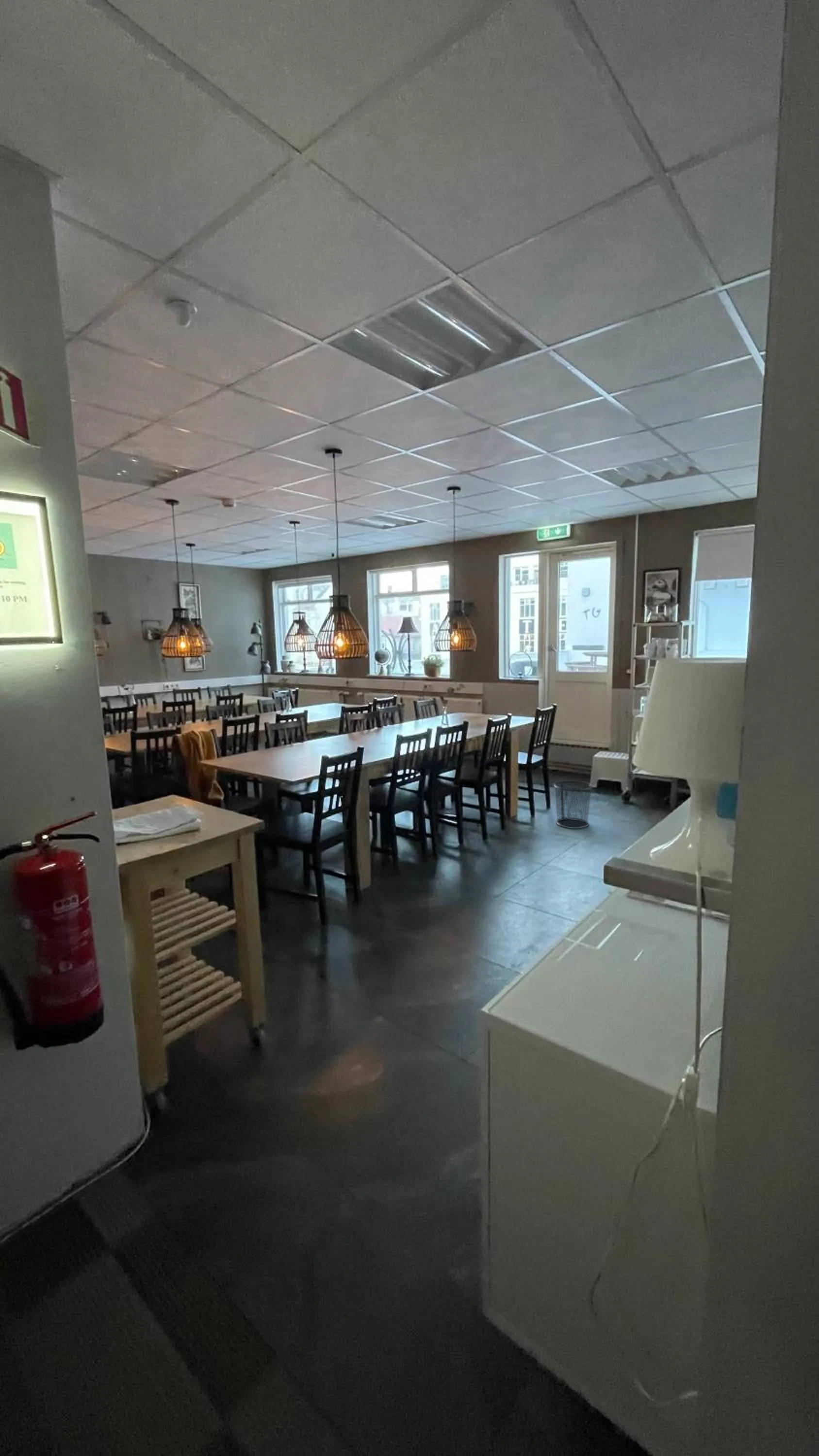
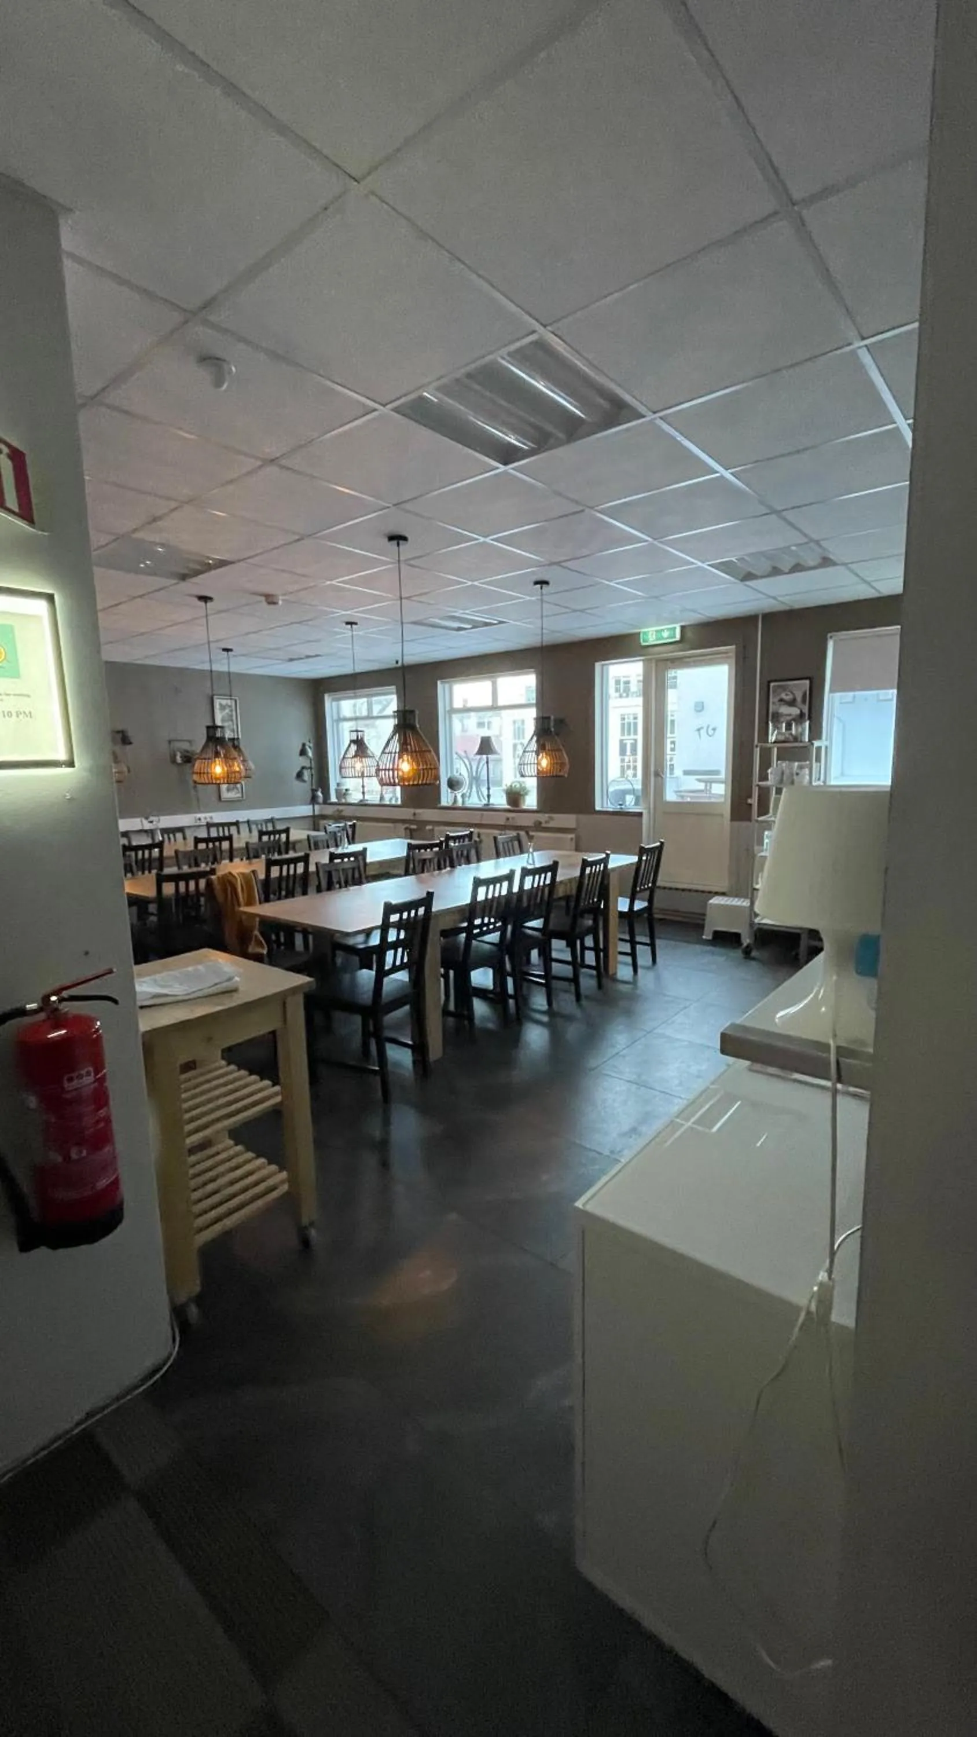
- trash can (573, 804)
